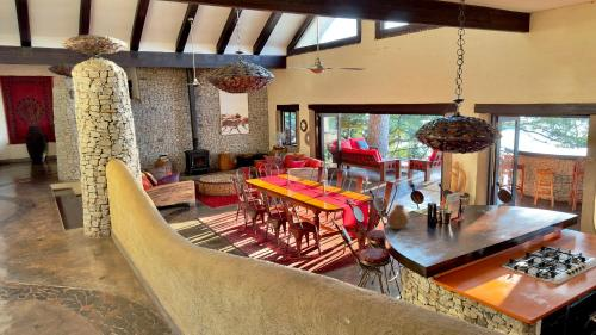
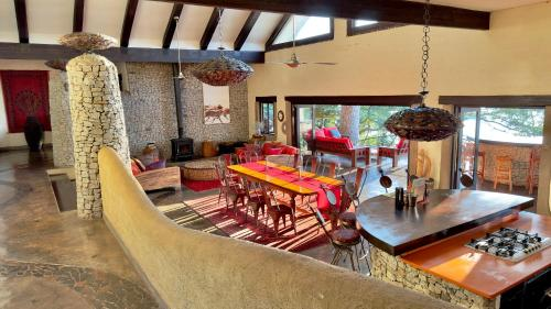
- vase (398, 216)
